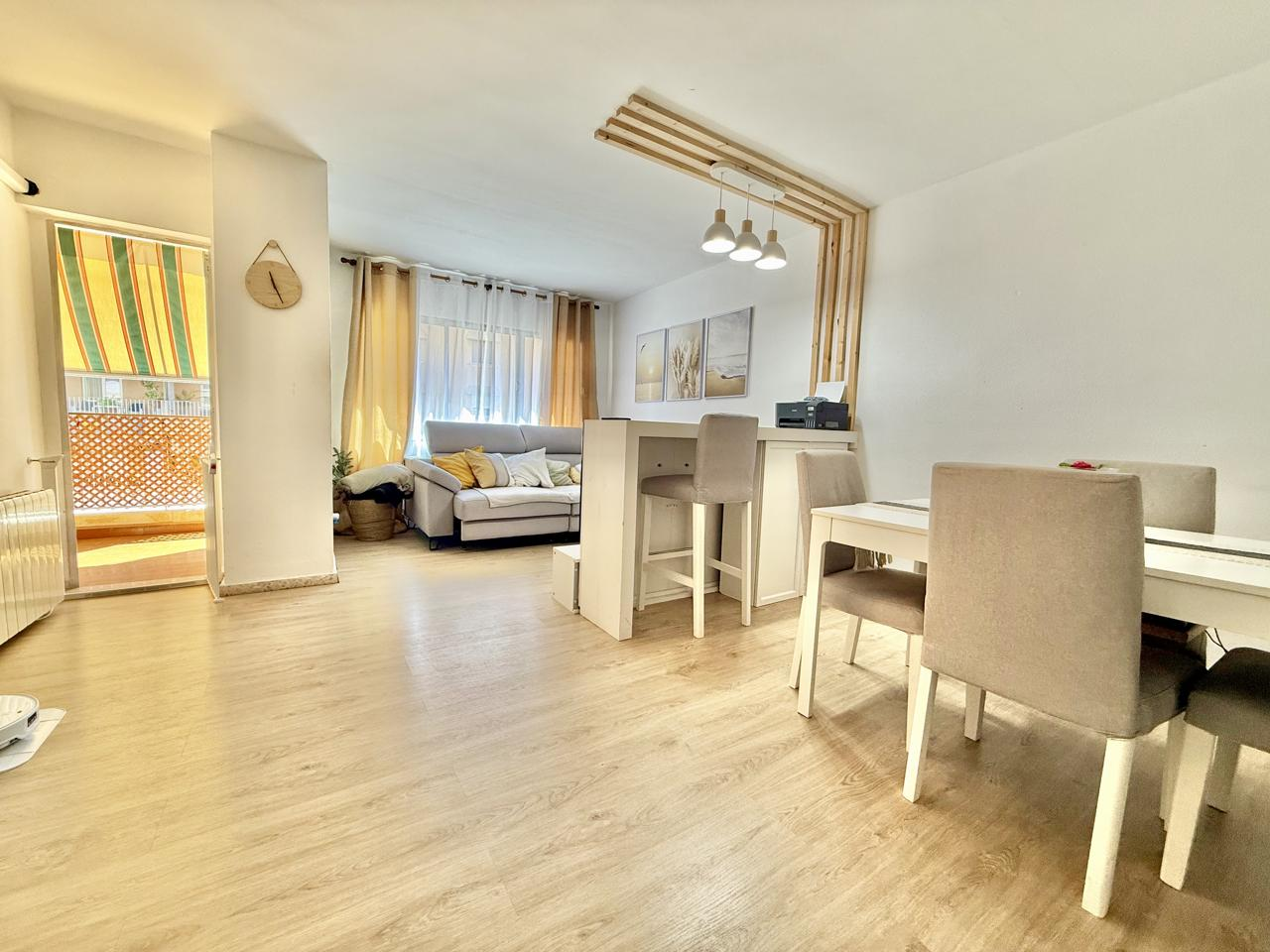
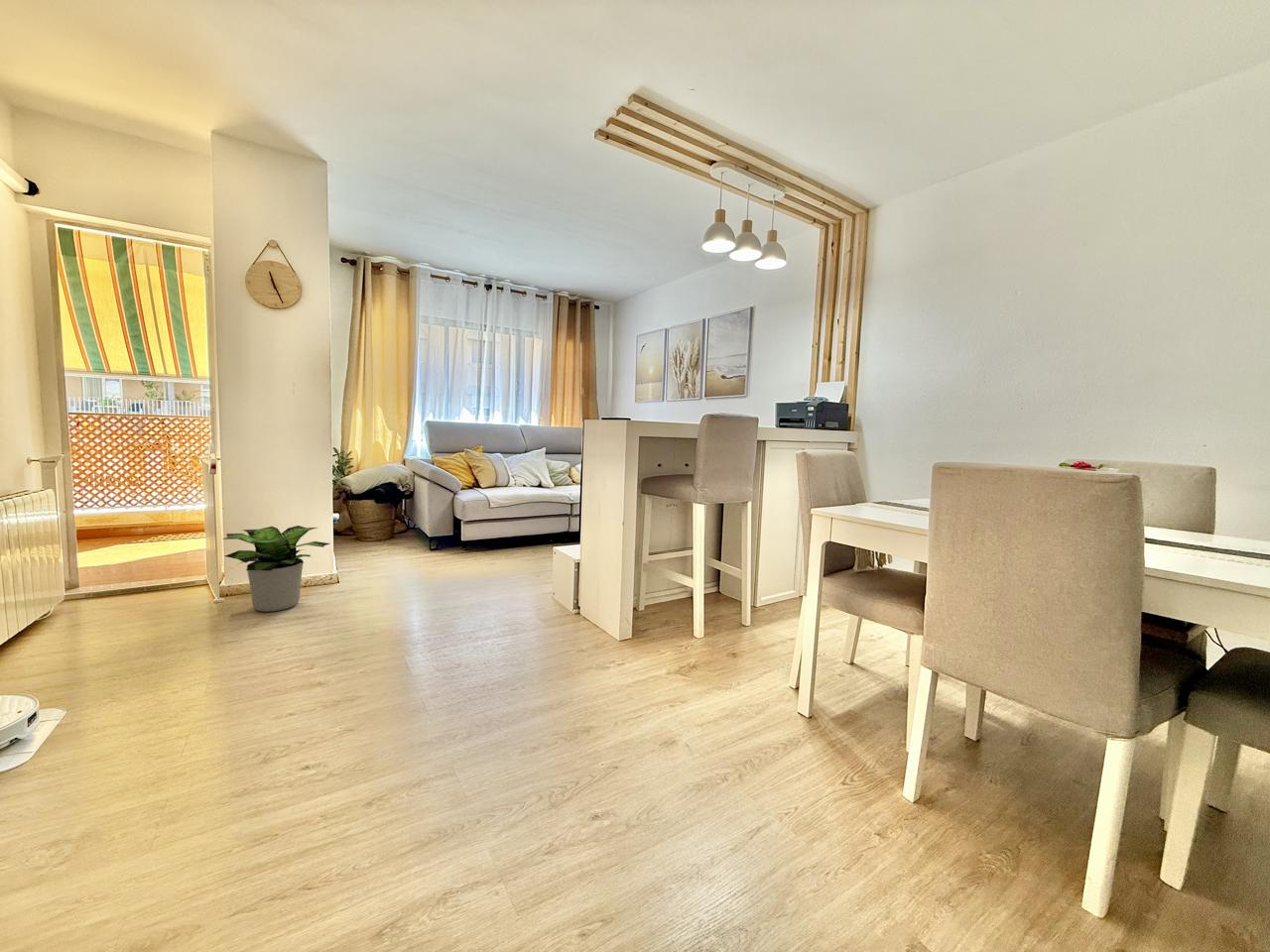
+ potted plant (280, 568)
